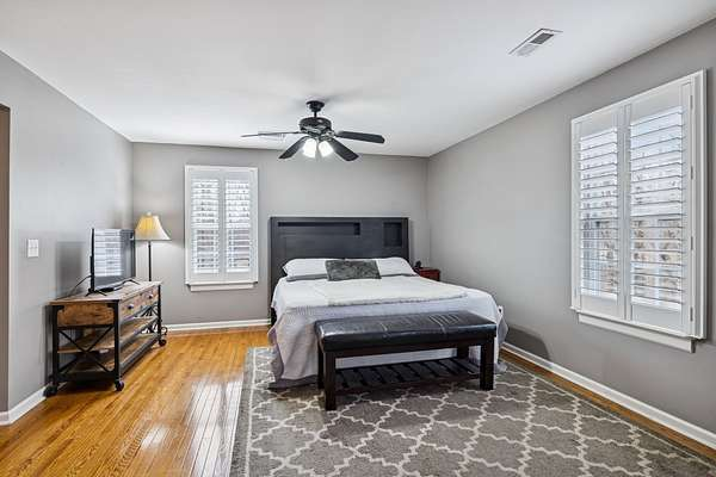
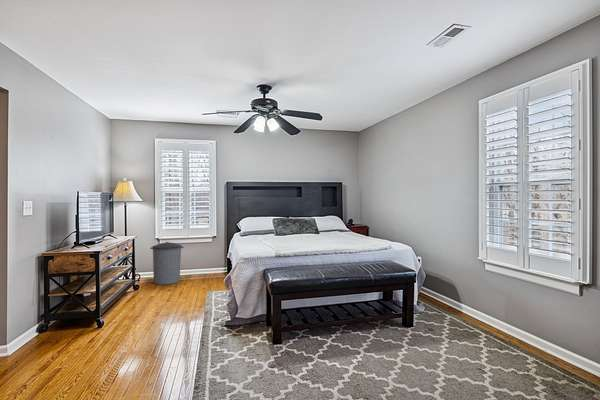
+ trash can (167, 261)
